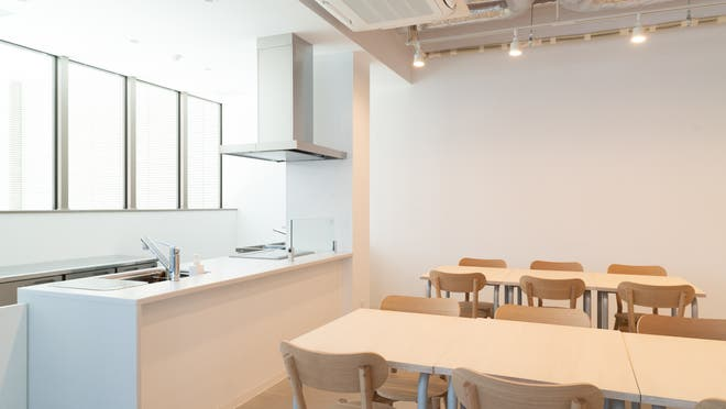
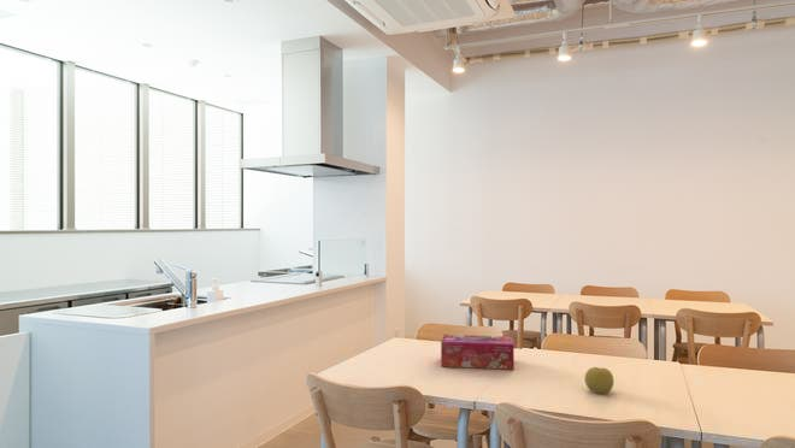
+ fruit (599, 379)
+ tissue box (477, 350)
